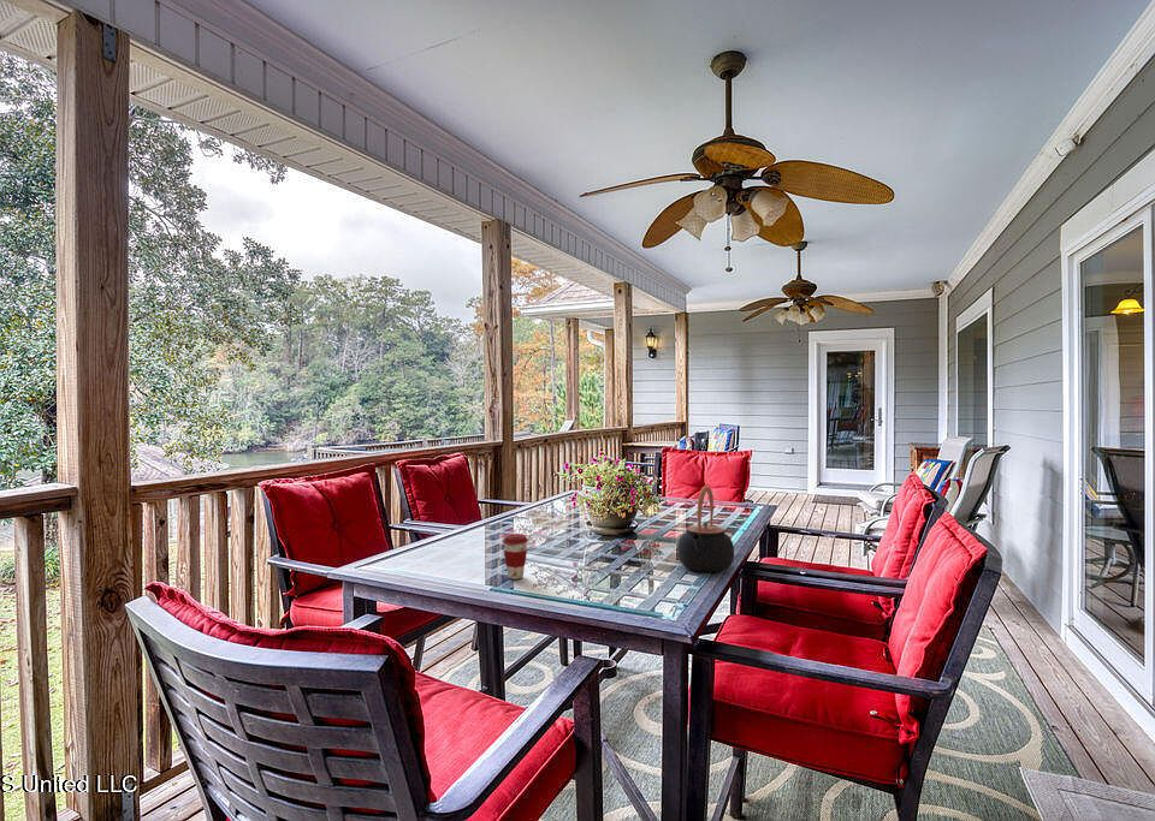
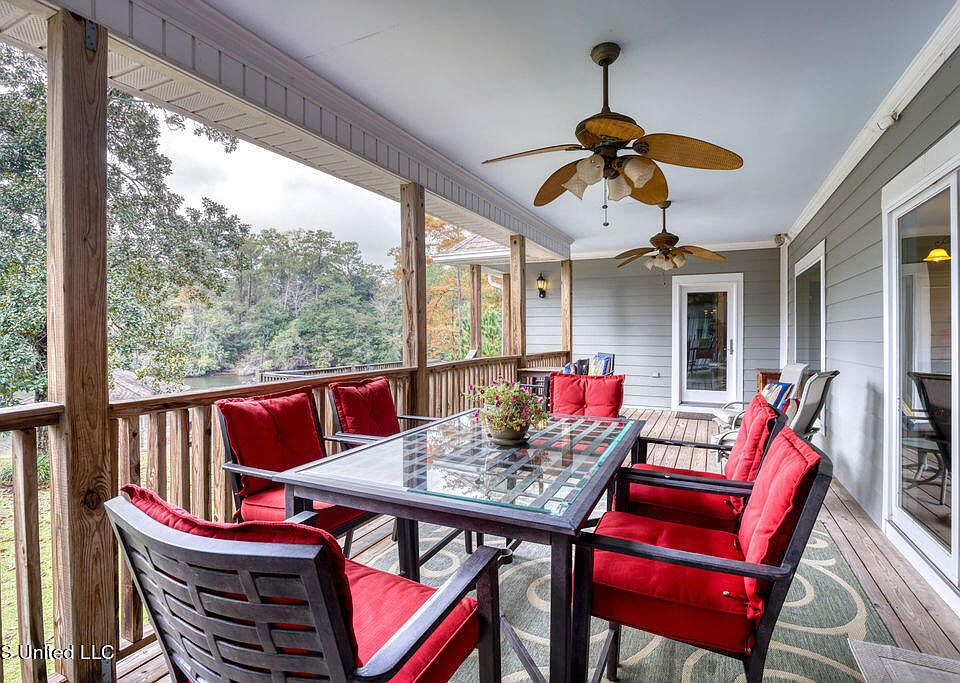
- teapot (704, 526)
- coffee cup (515, 555)
